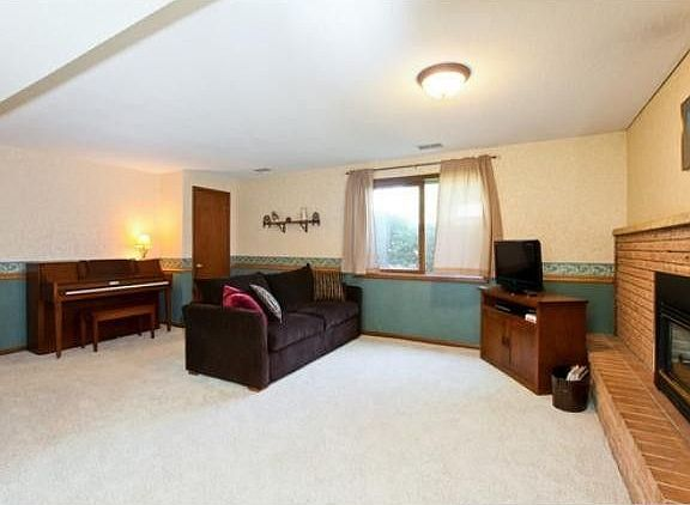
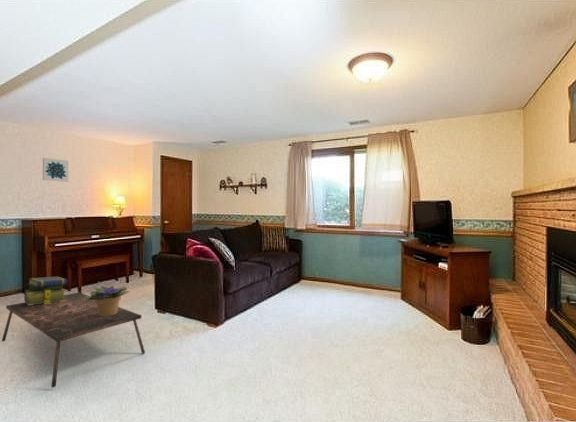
+ stack of books (46, 289)
+ wall art (55, 170)
+ potted flower (108, 299)
+ coffee table (70, 328)
